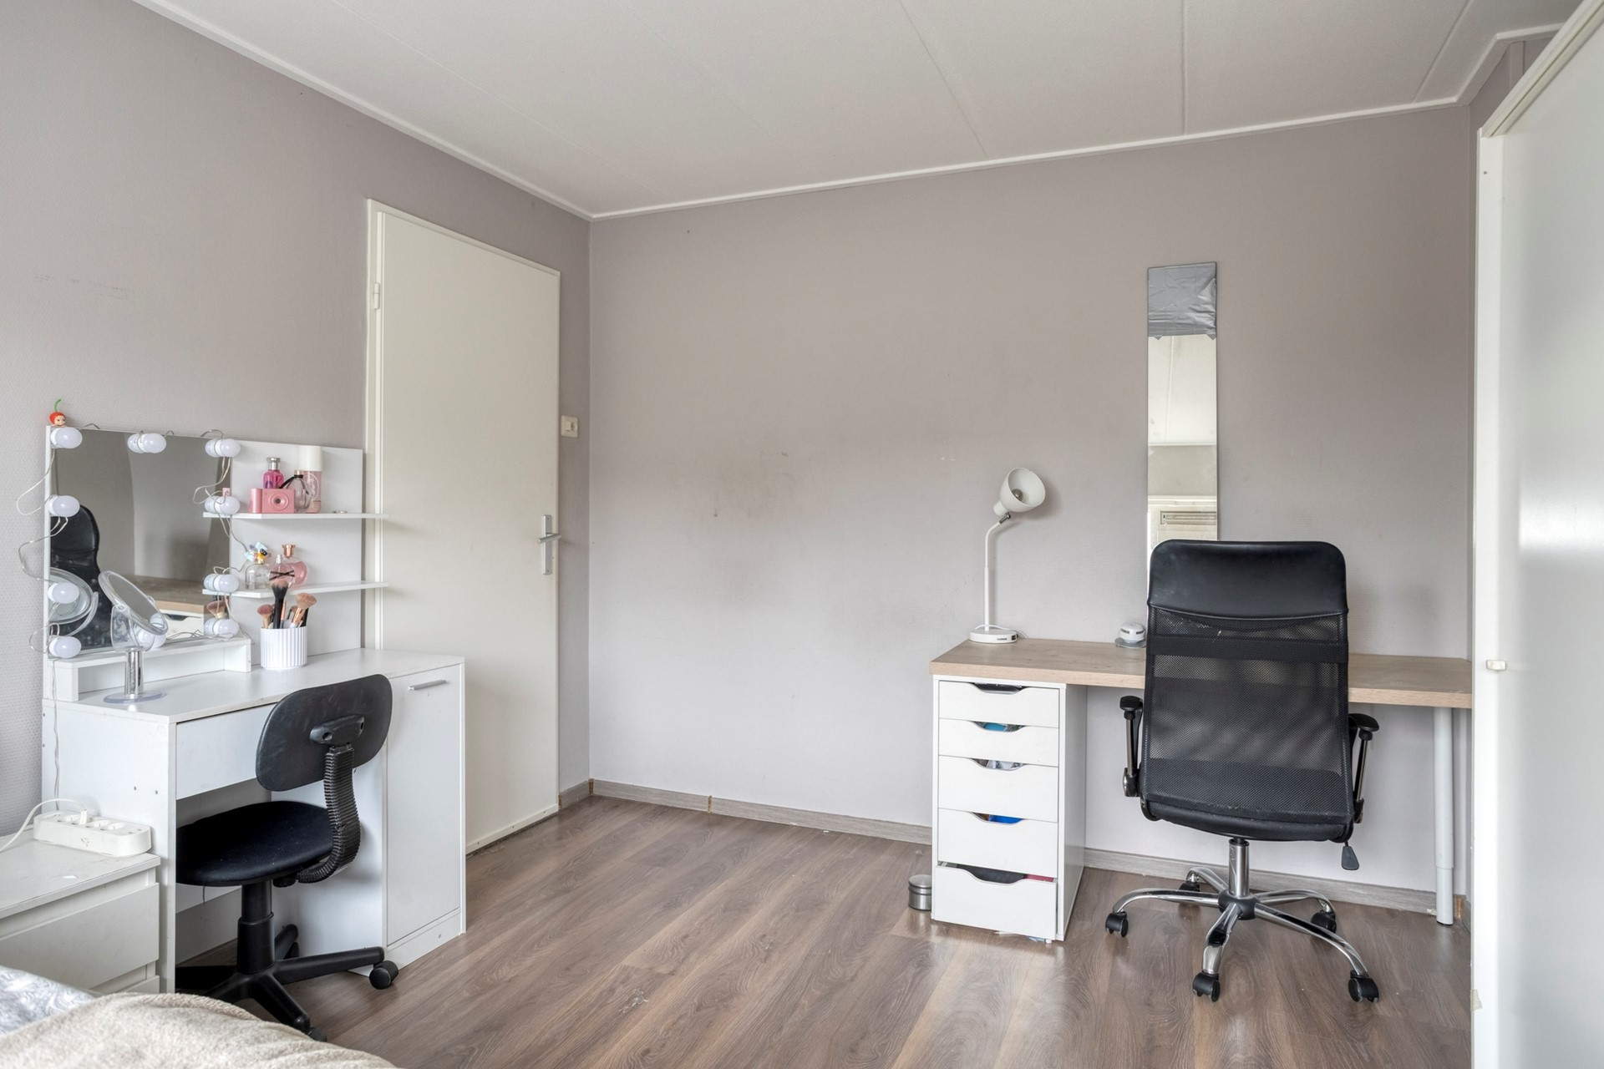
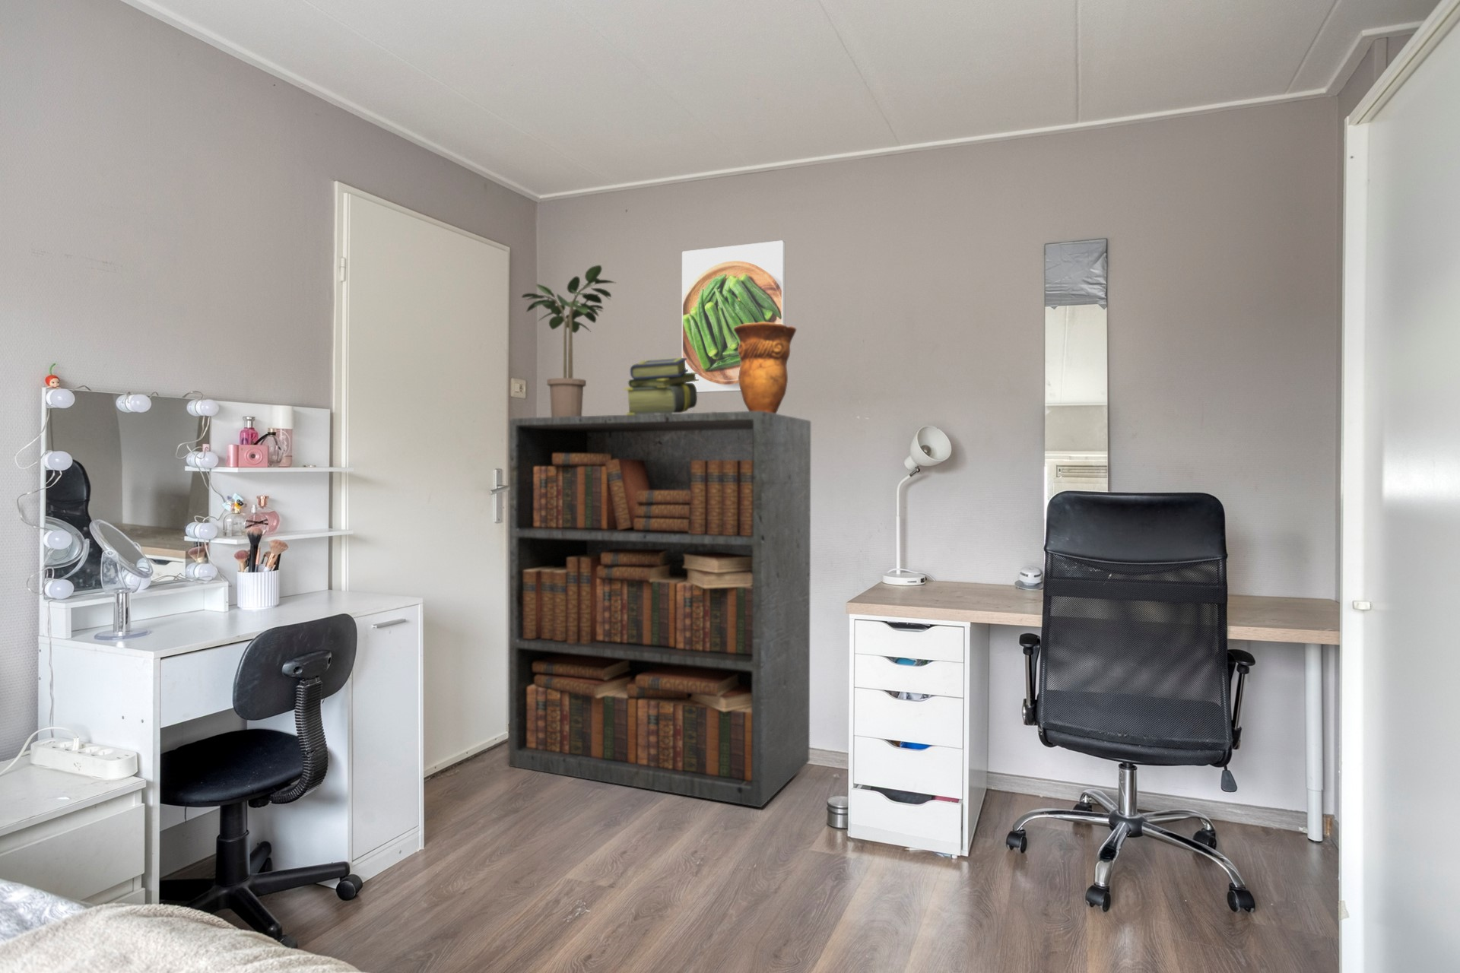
+ potted plant (571, 344)
+ decorative vase (765, 370)
+ bookcase (660, 592)
+ stack of books (664, 389)
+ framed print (732, 318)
